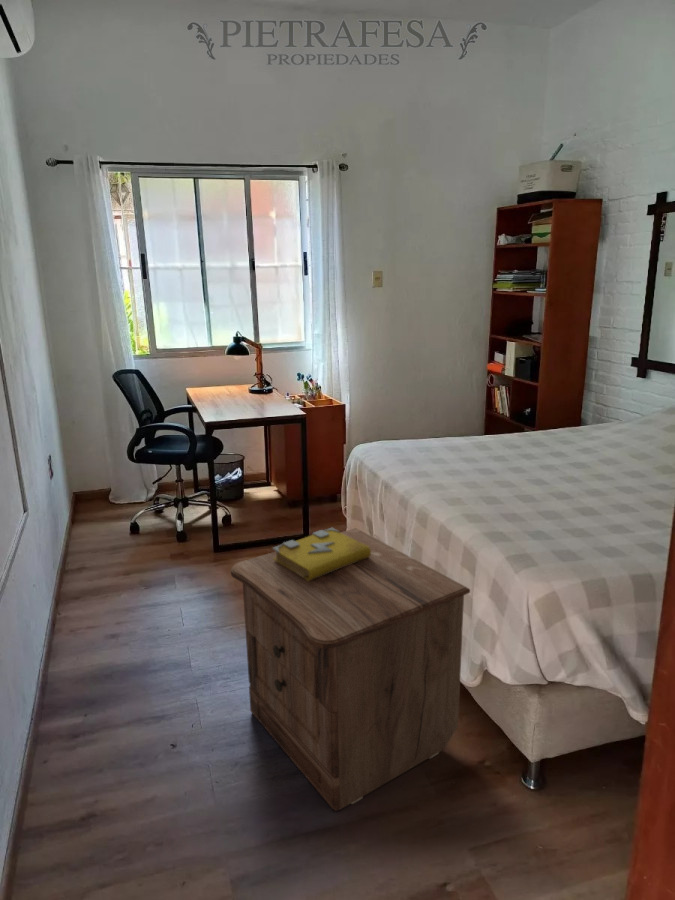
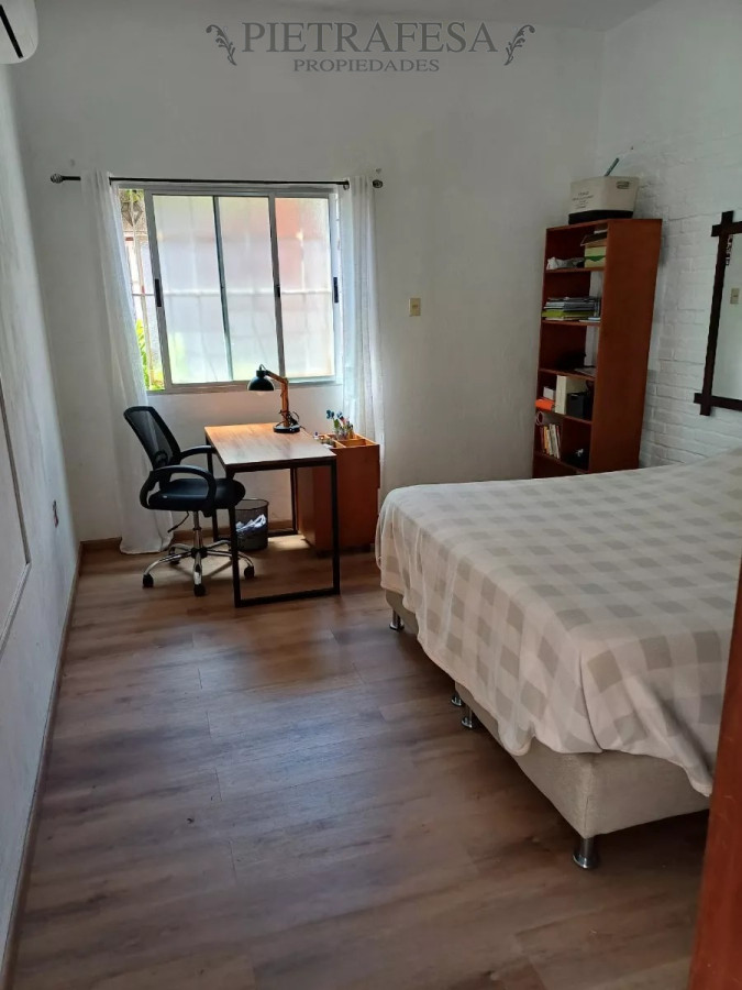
- spell book (323, 550)
- nightstand (343, 655)
